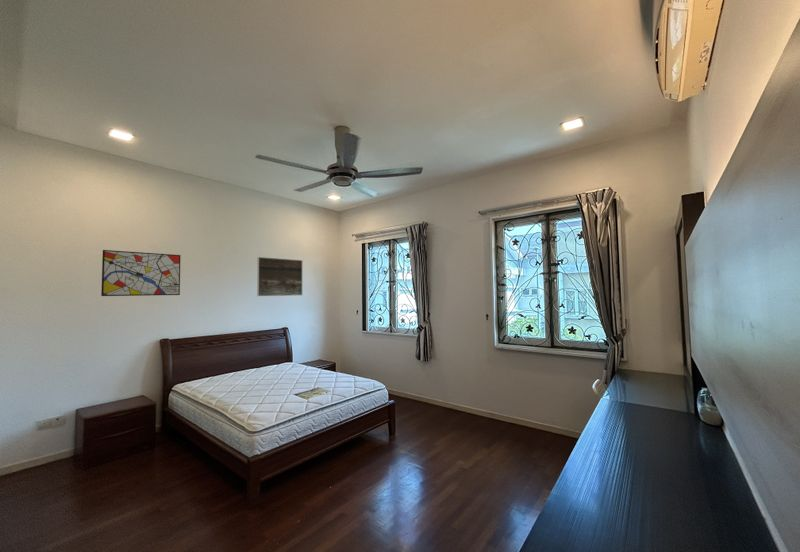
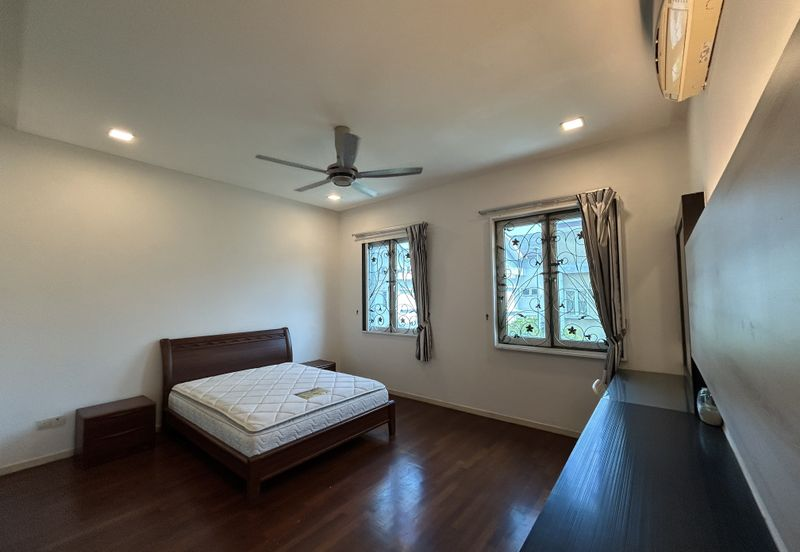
- wall art (143, 274)
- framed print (281, 277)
